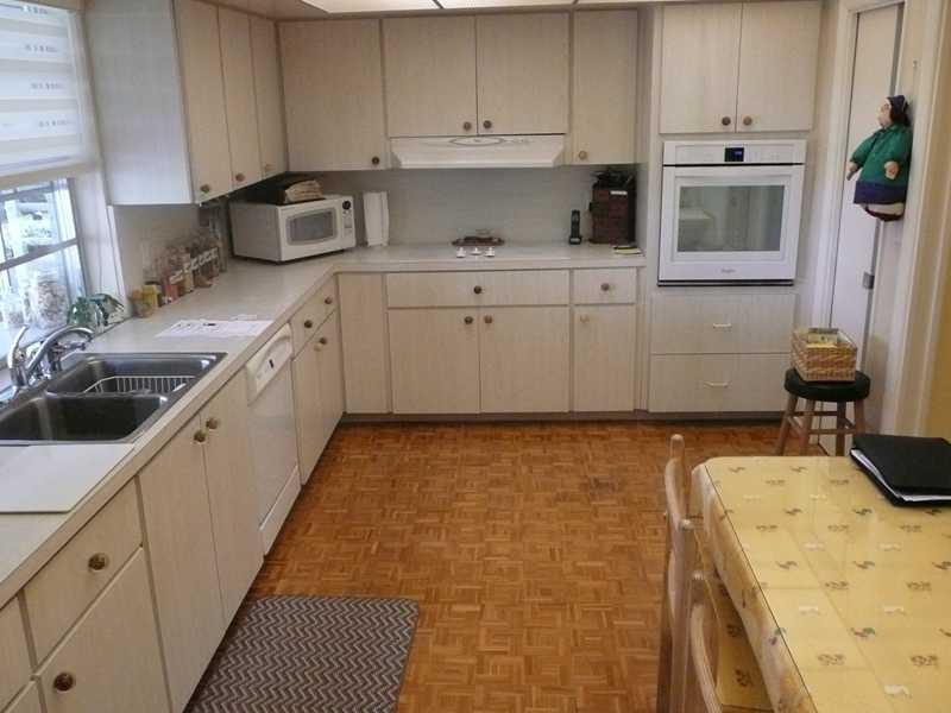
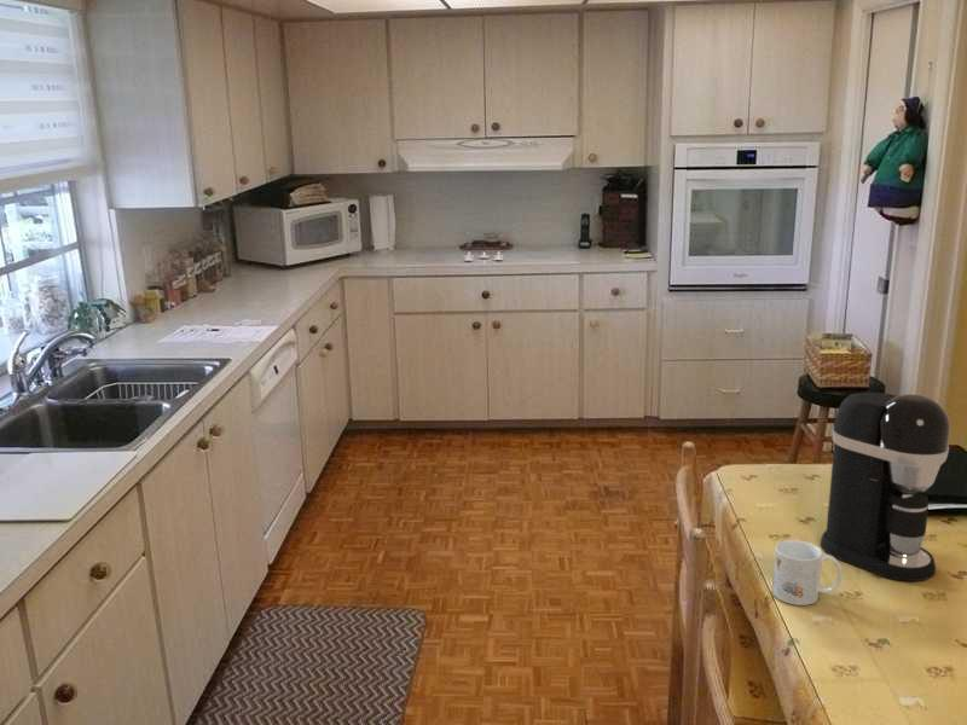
+ mug (807, 573)
+ coffee maker (884, 476)
